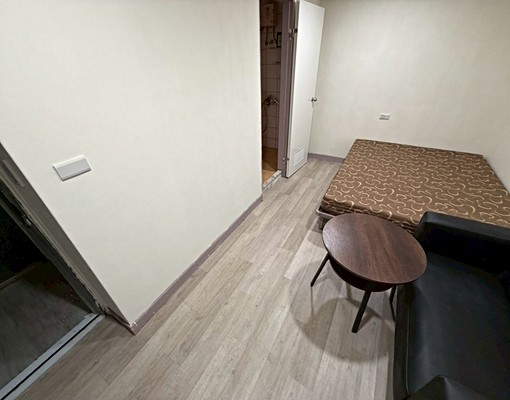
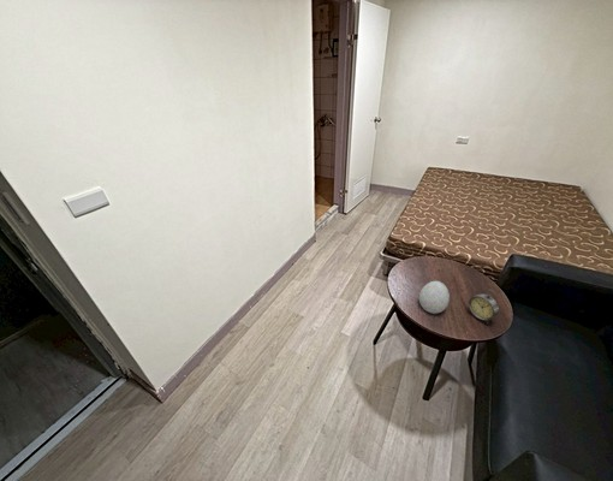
+ decorative egg (434, 295)
+ alarm clock (484, 303)
